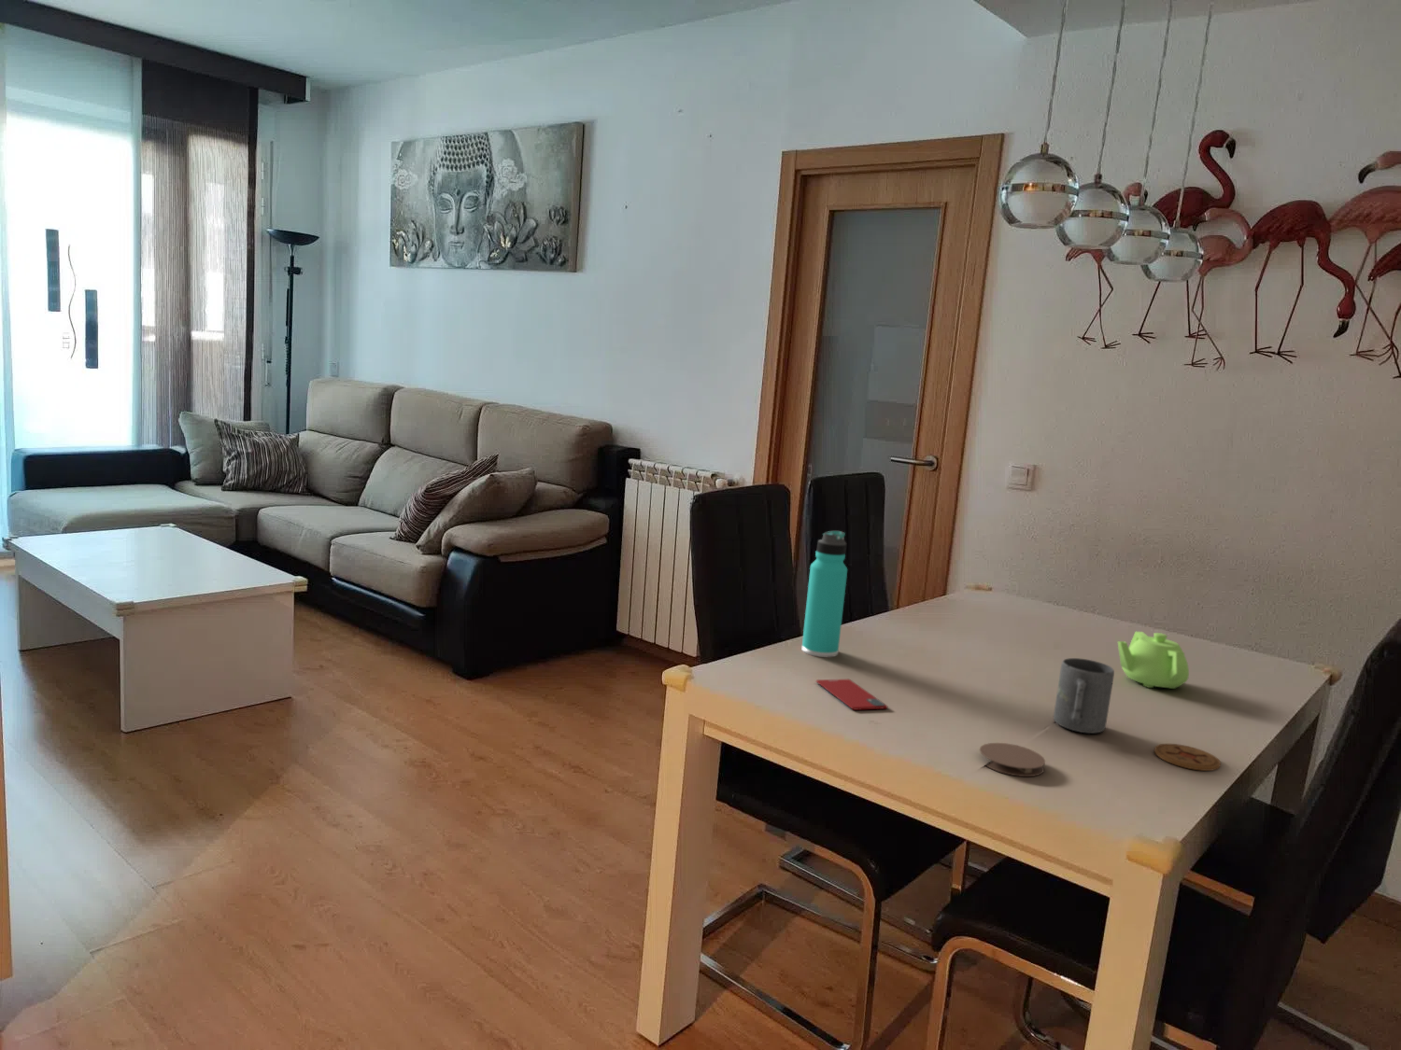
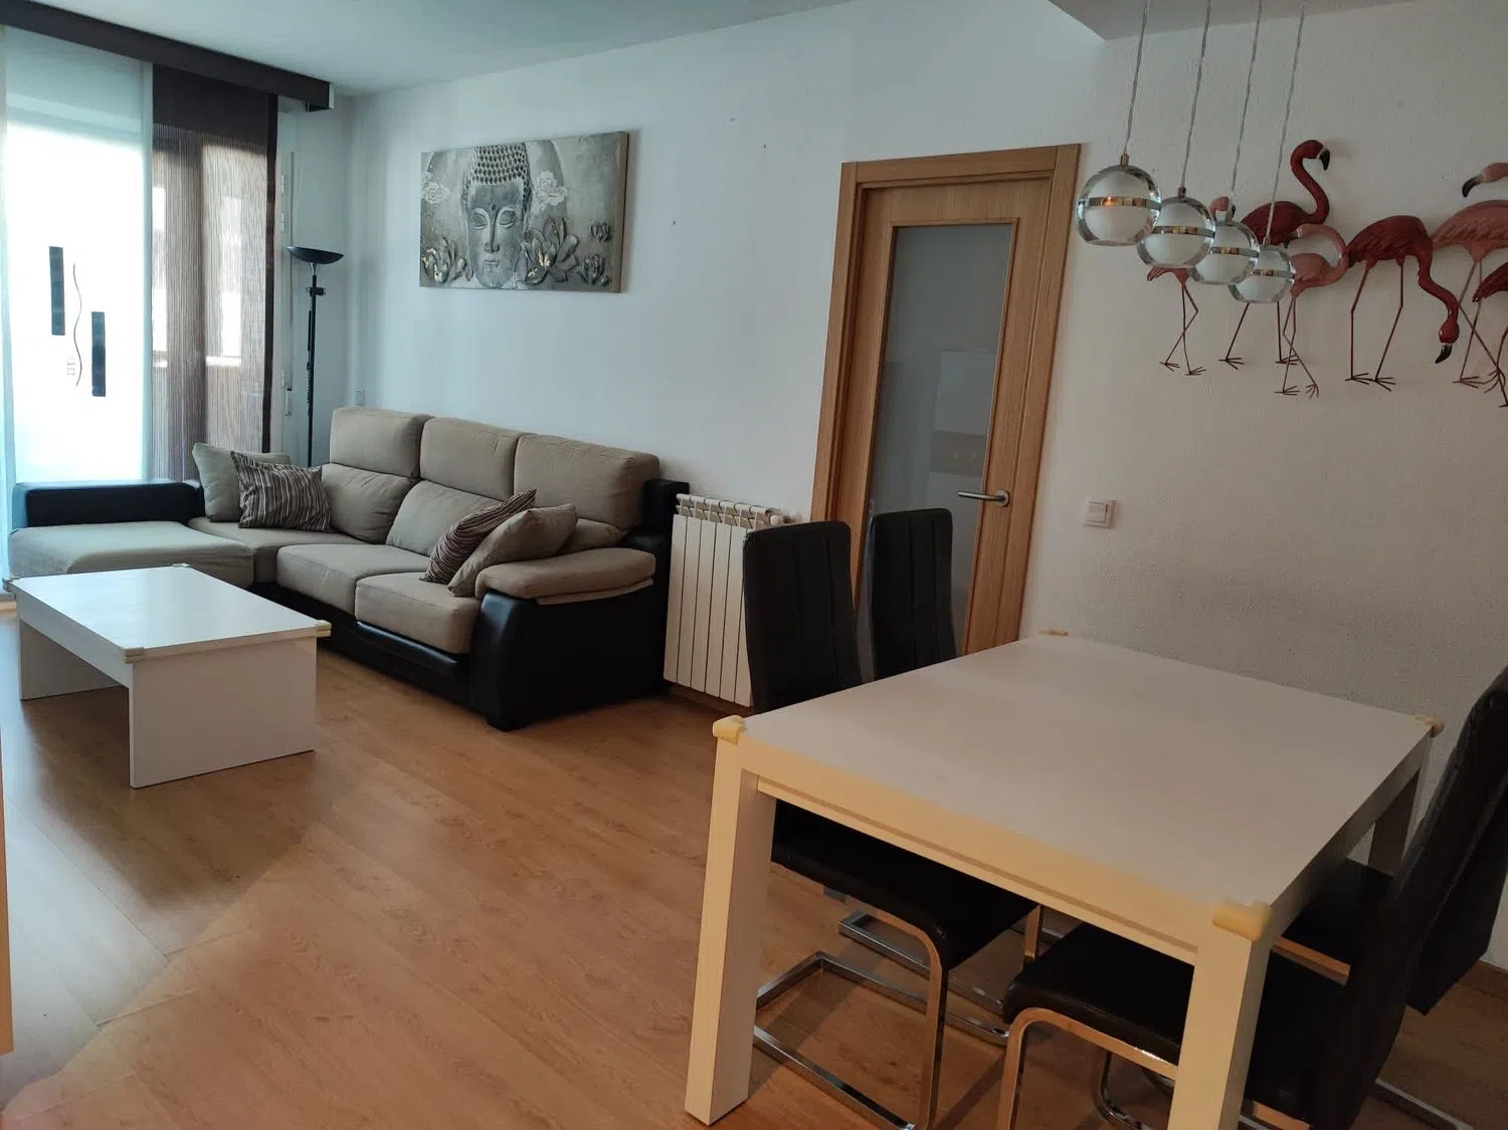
- mug (1081, 697)
- thermos bottle (825, 592)
- coaster (1012, 759)
- smartphone (849, 694)
- teapot (1151, 658)
- coaster (1186, 756)
